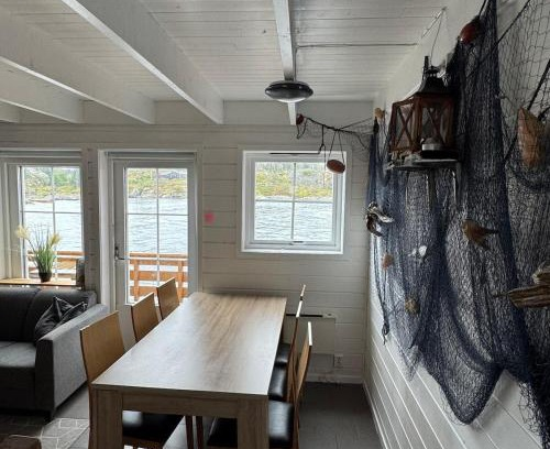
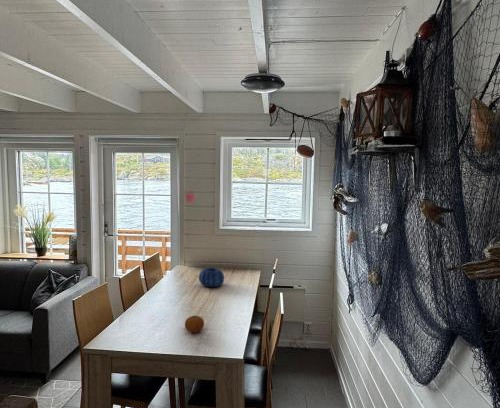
+ fruit (194, 324)
+ decorative bowl (211, 276)
